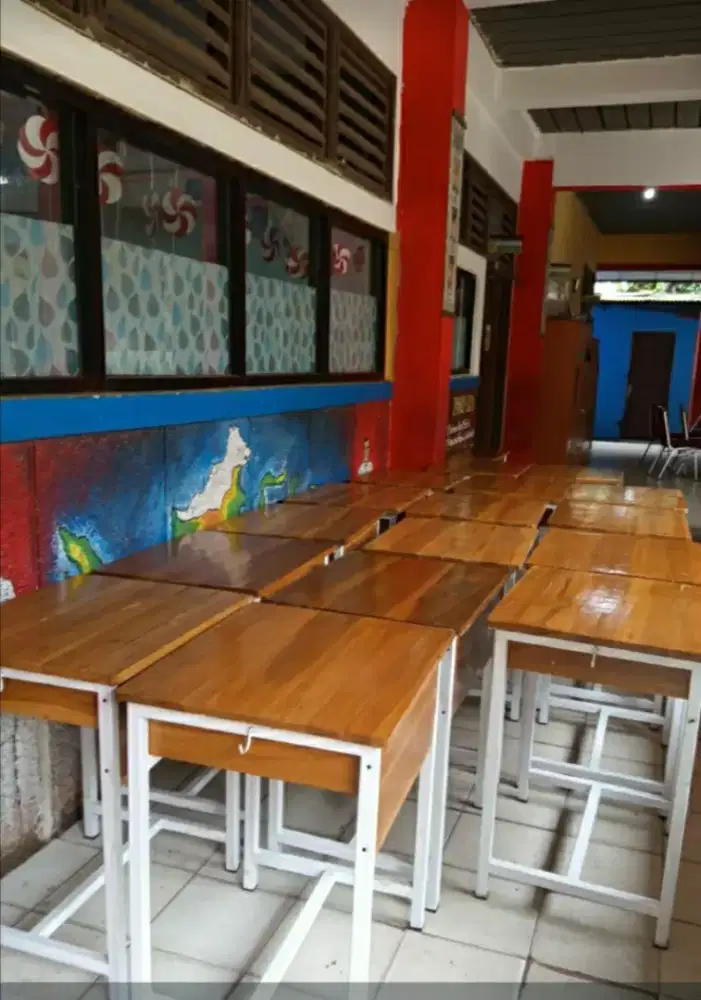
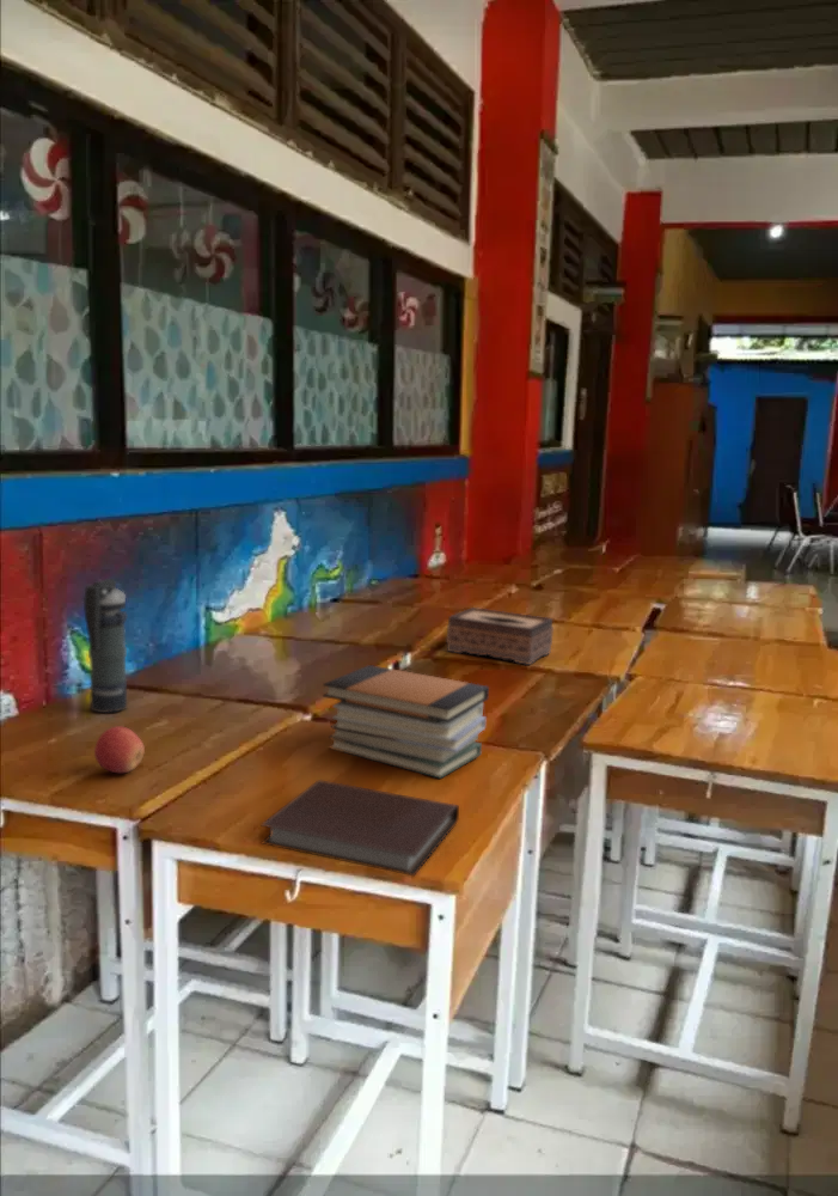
+ tissue box (500, 634)
+ smoke grenade (103, 646)
+ notebook (362, 823)
+ apple (120, 749)
+ book stack (406, 719)
